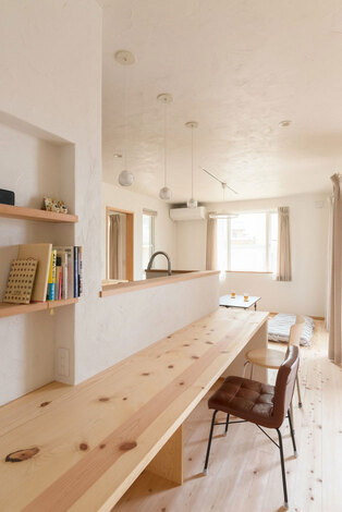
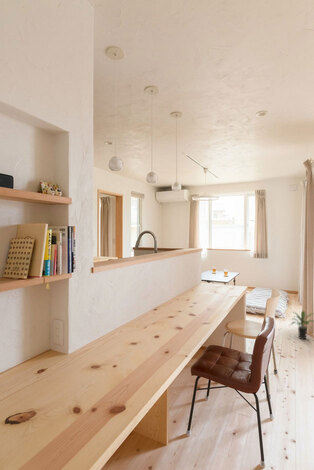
+ potted plant (302, 325)
